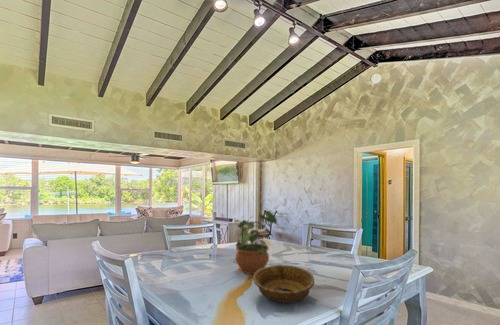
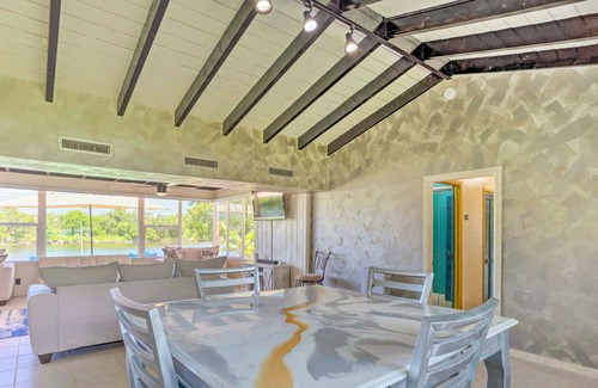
- potted plant (257, 240)
- decorative bowl (283, 285)
